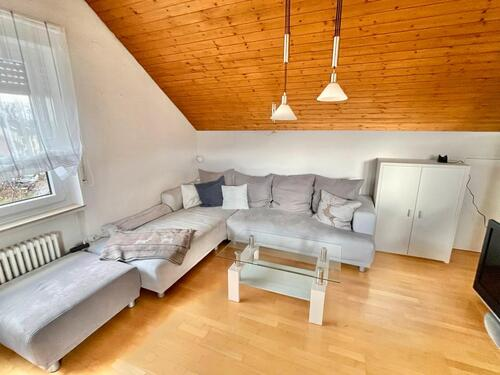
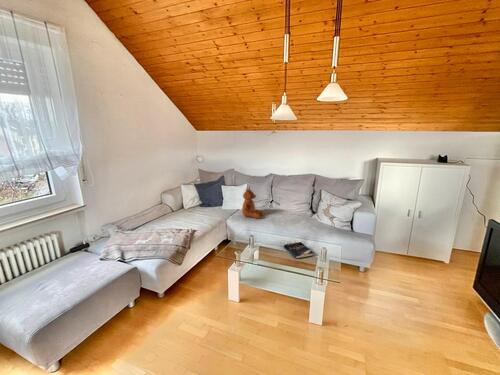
+ teddy bear (252, 202)
+ hardback book (298, 249)
